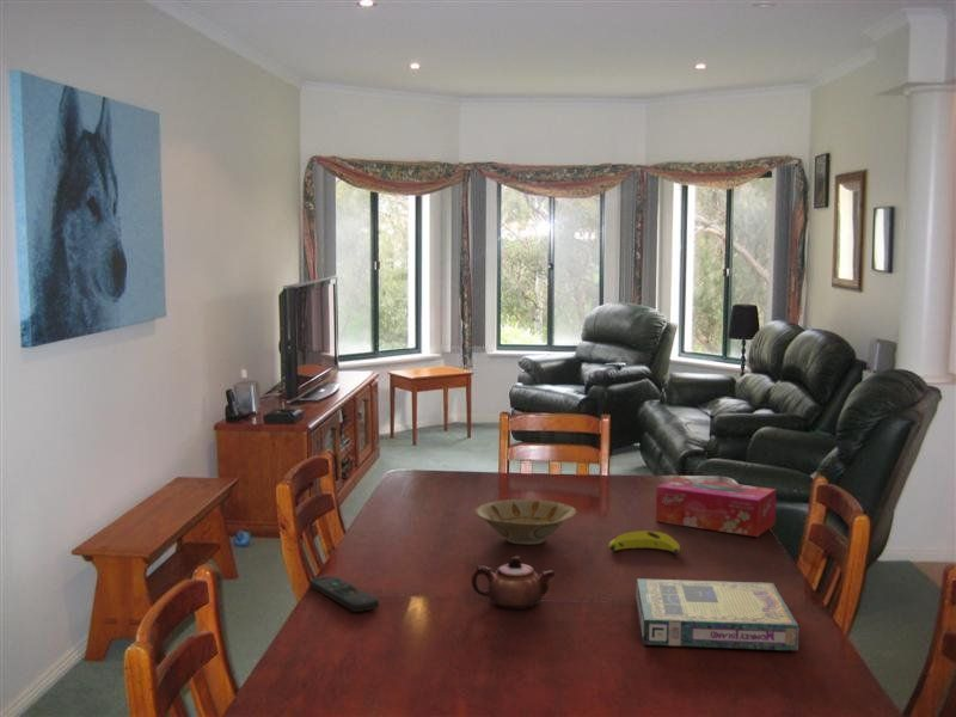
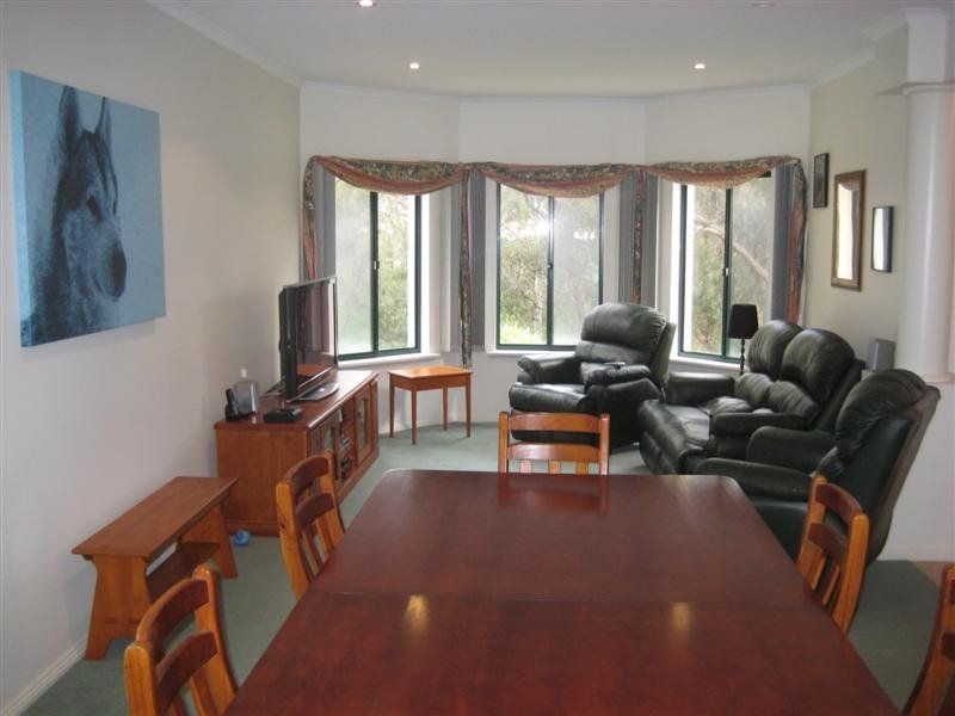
- banana (644, 544)
- tissue box (715, 504)
- bowl (525, 525)
- remote control (343, 592)
- teapot (513, 578)
- video game box (711, 612)
